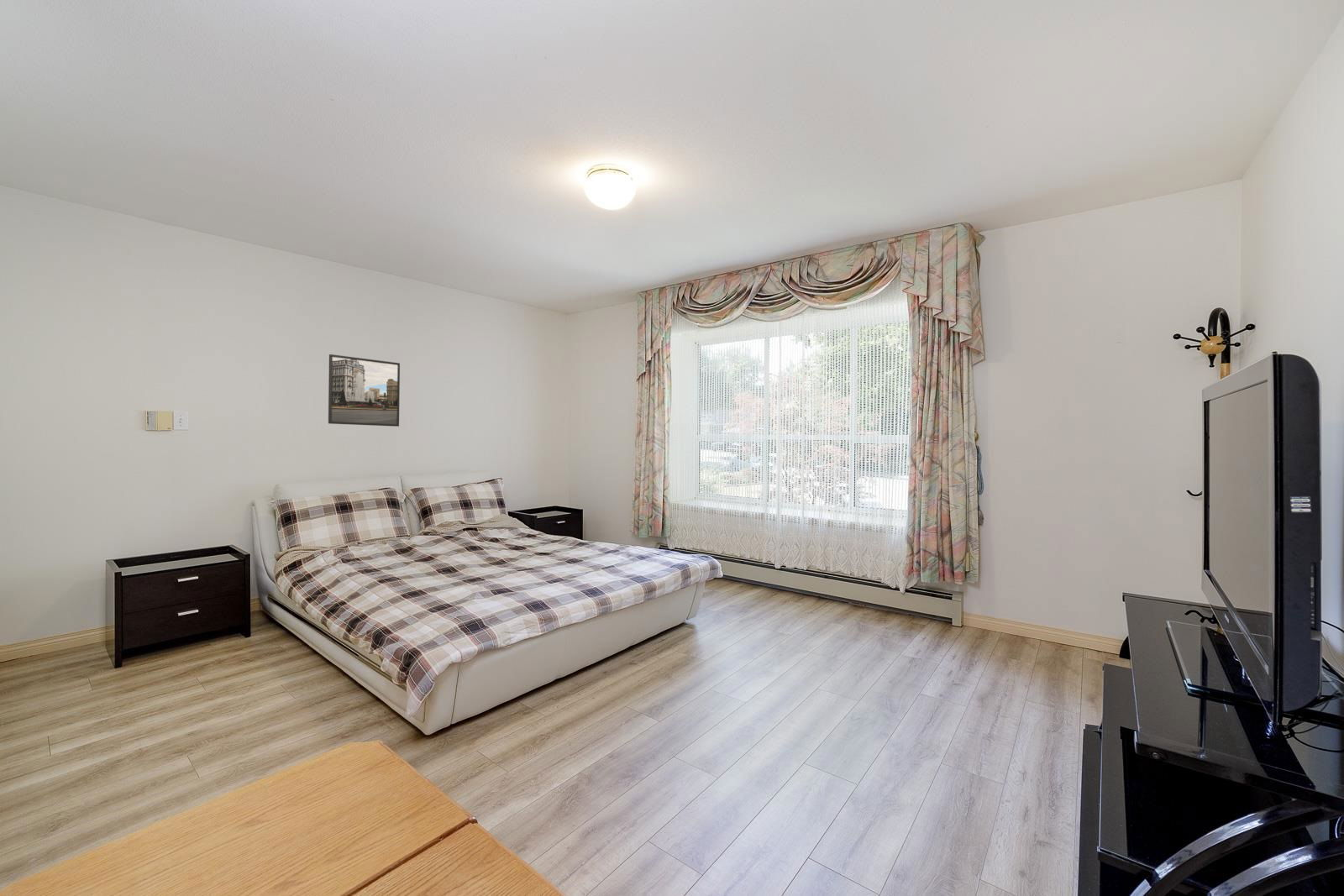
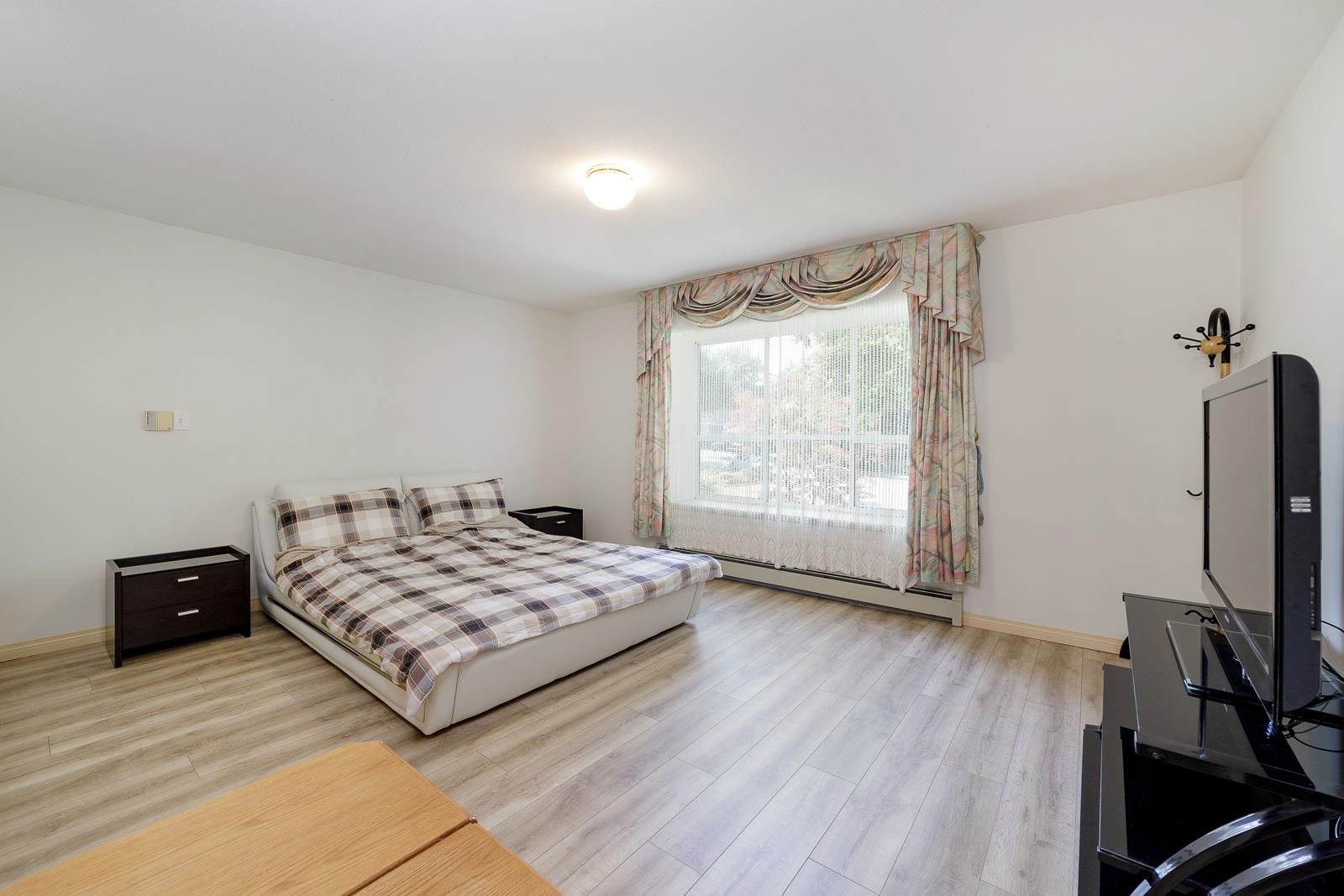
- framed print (365, 391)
